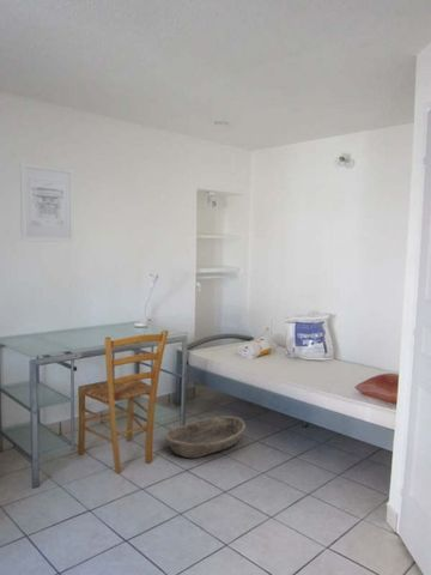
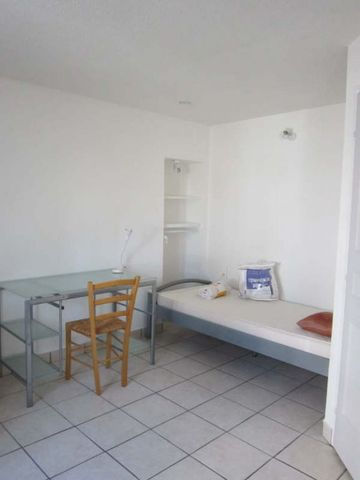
- wall art (48, 204)
- basket (206, 437)
